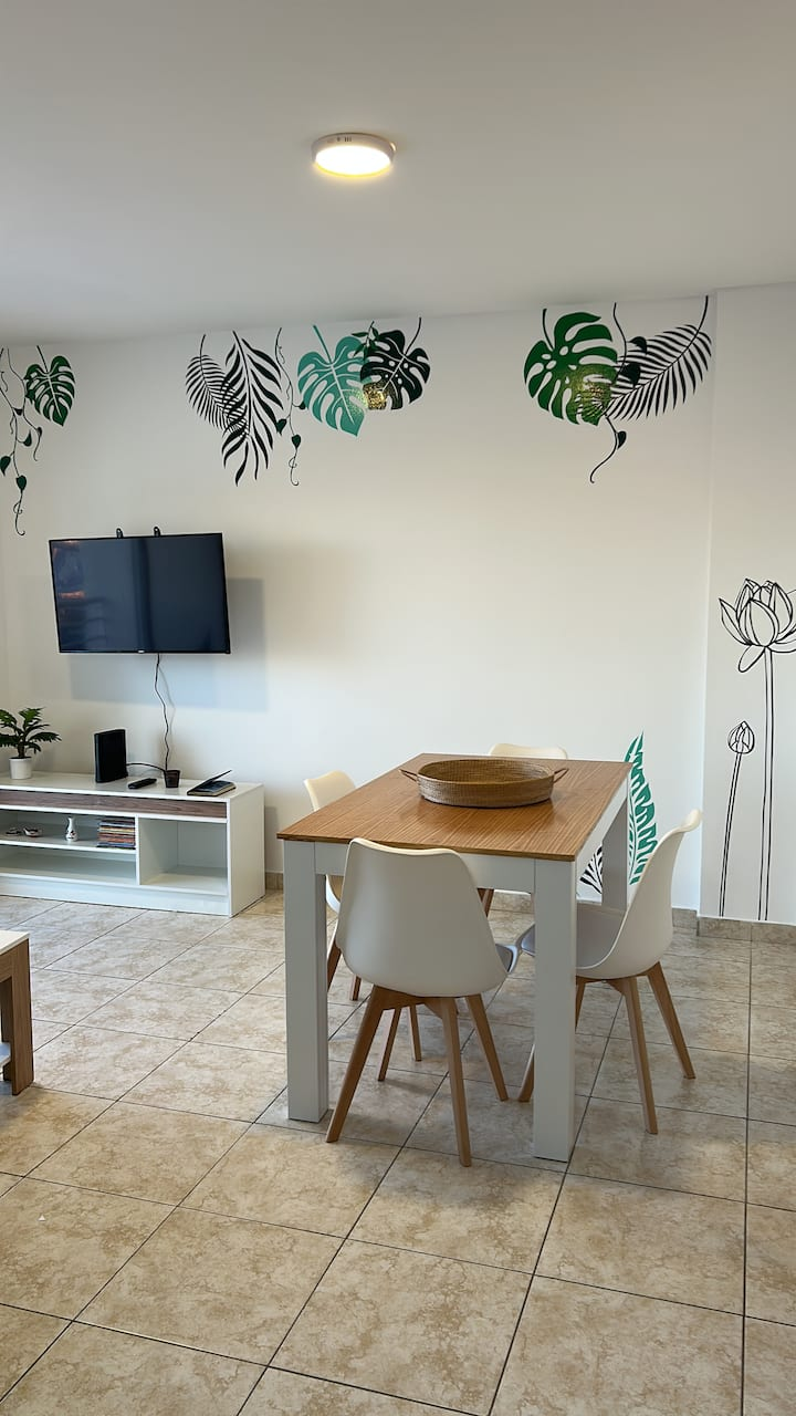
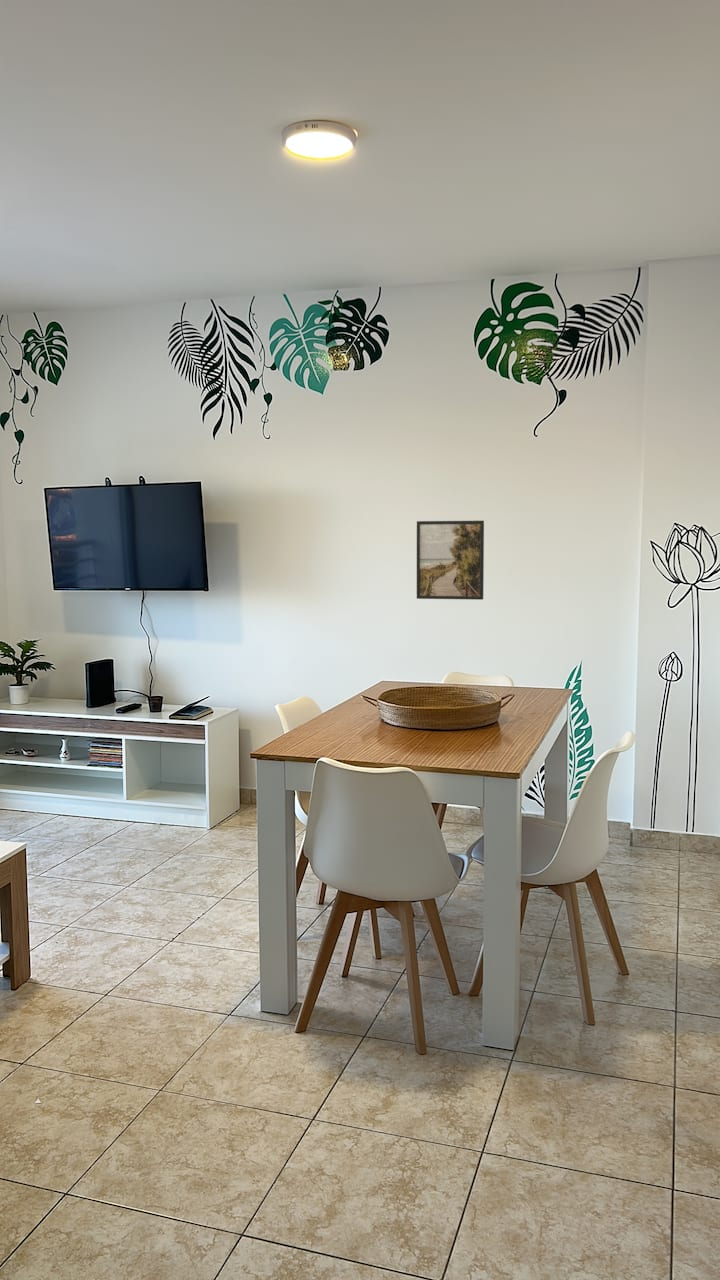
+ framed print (449, 560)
